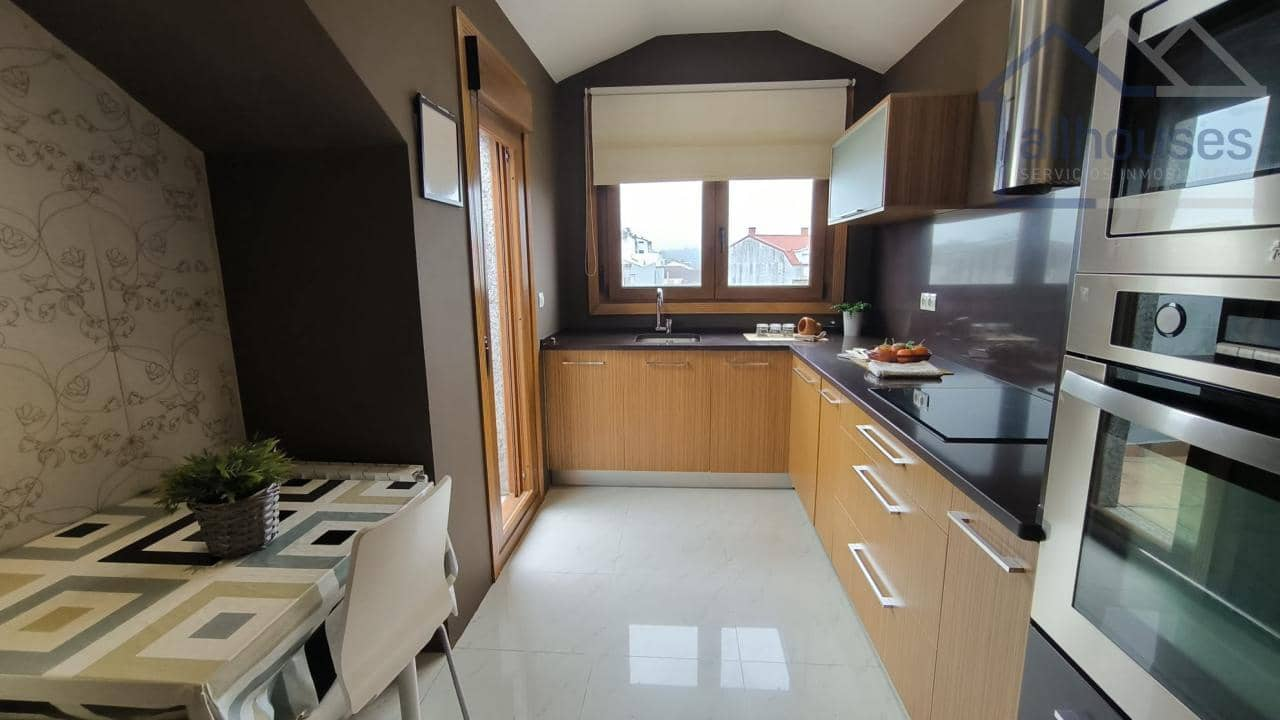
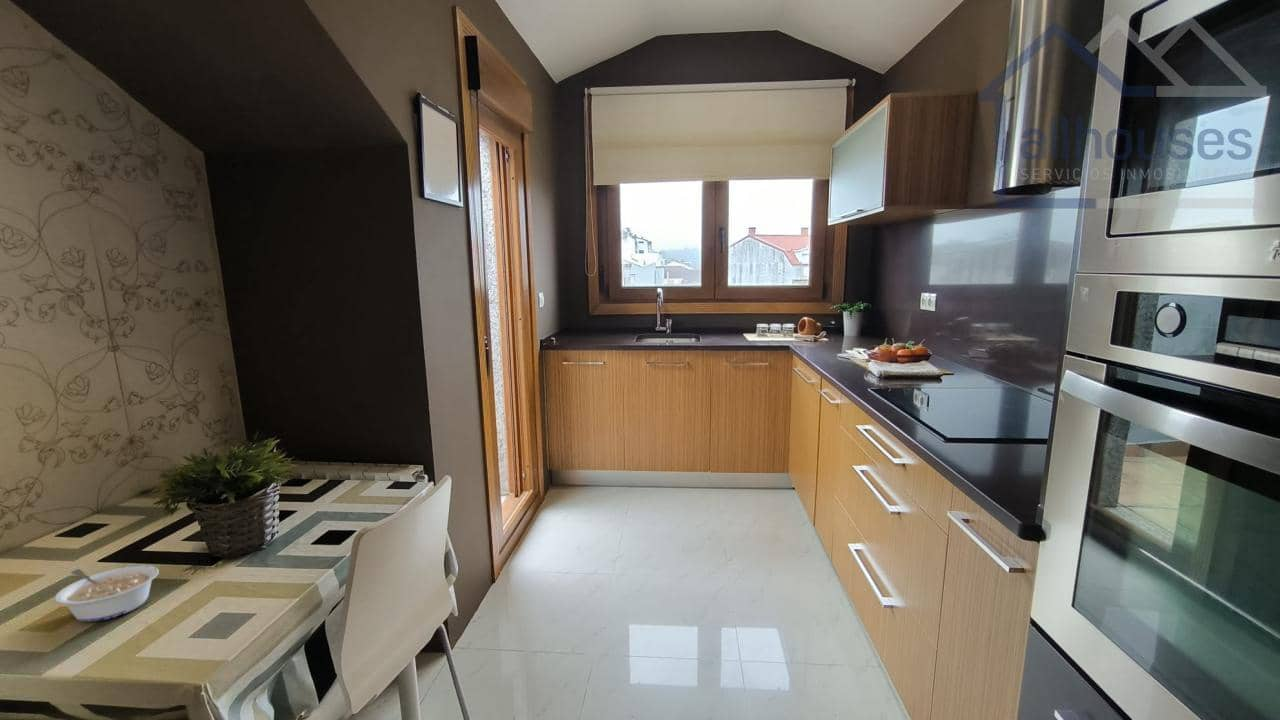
+ legume (106, 593)
